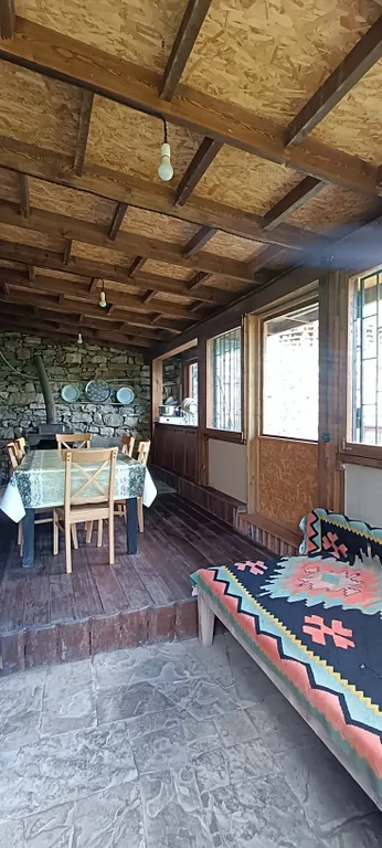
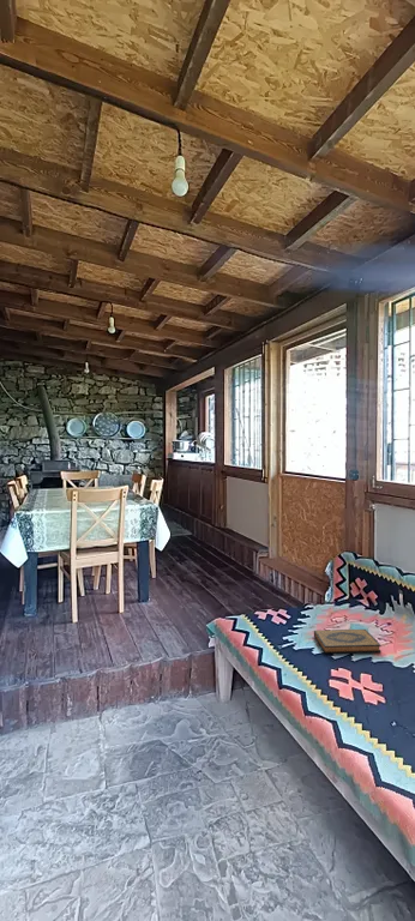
+ hardback book (345, 639)
